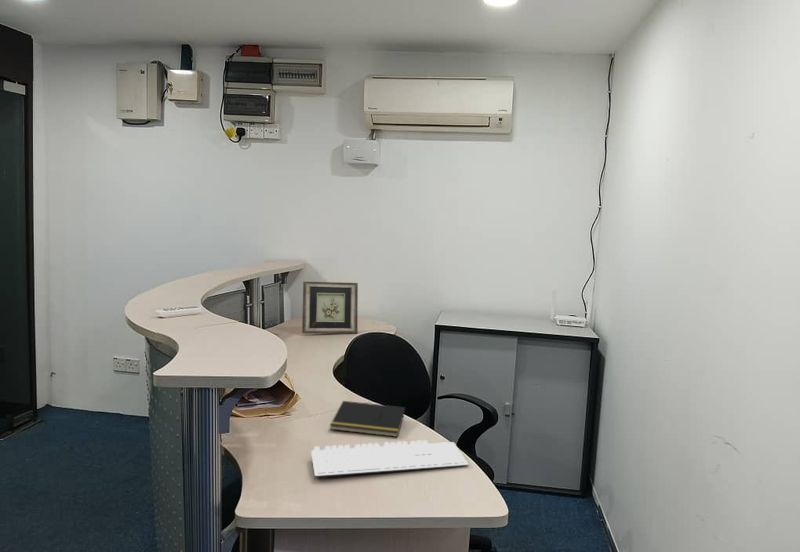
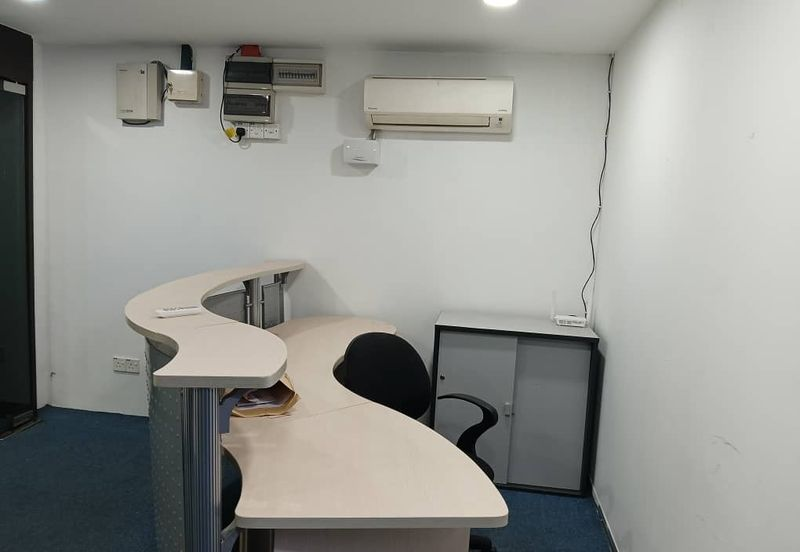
- notepad (368, 417)
- picture frame (330, 307)
- keyboard (389, 456)
